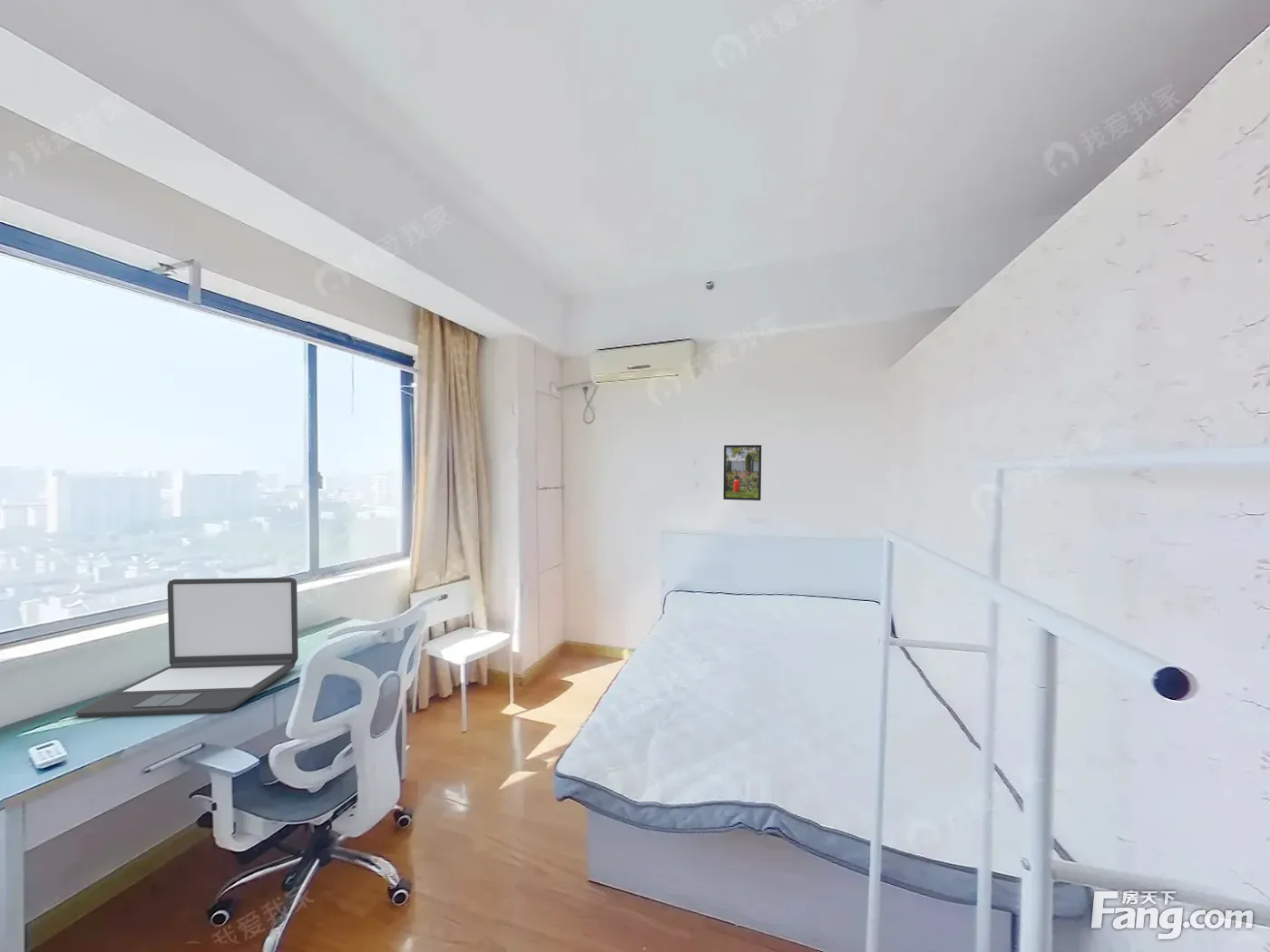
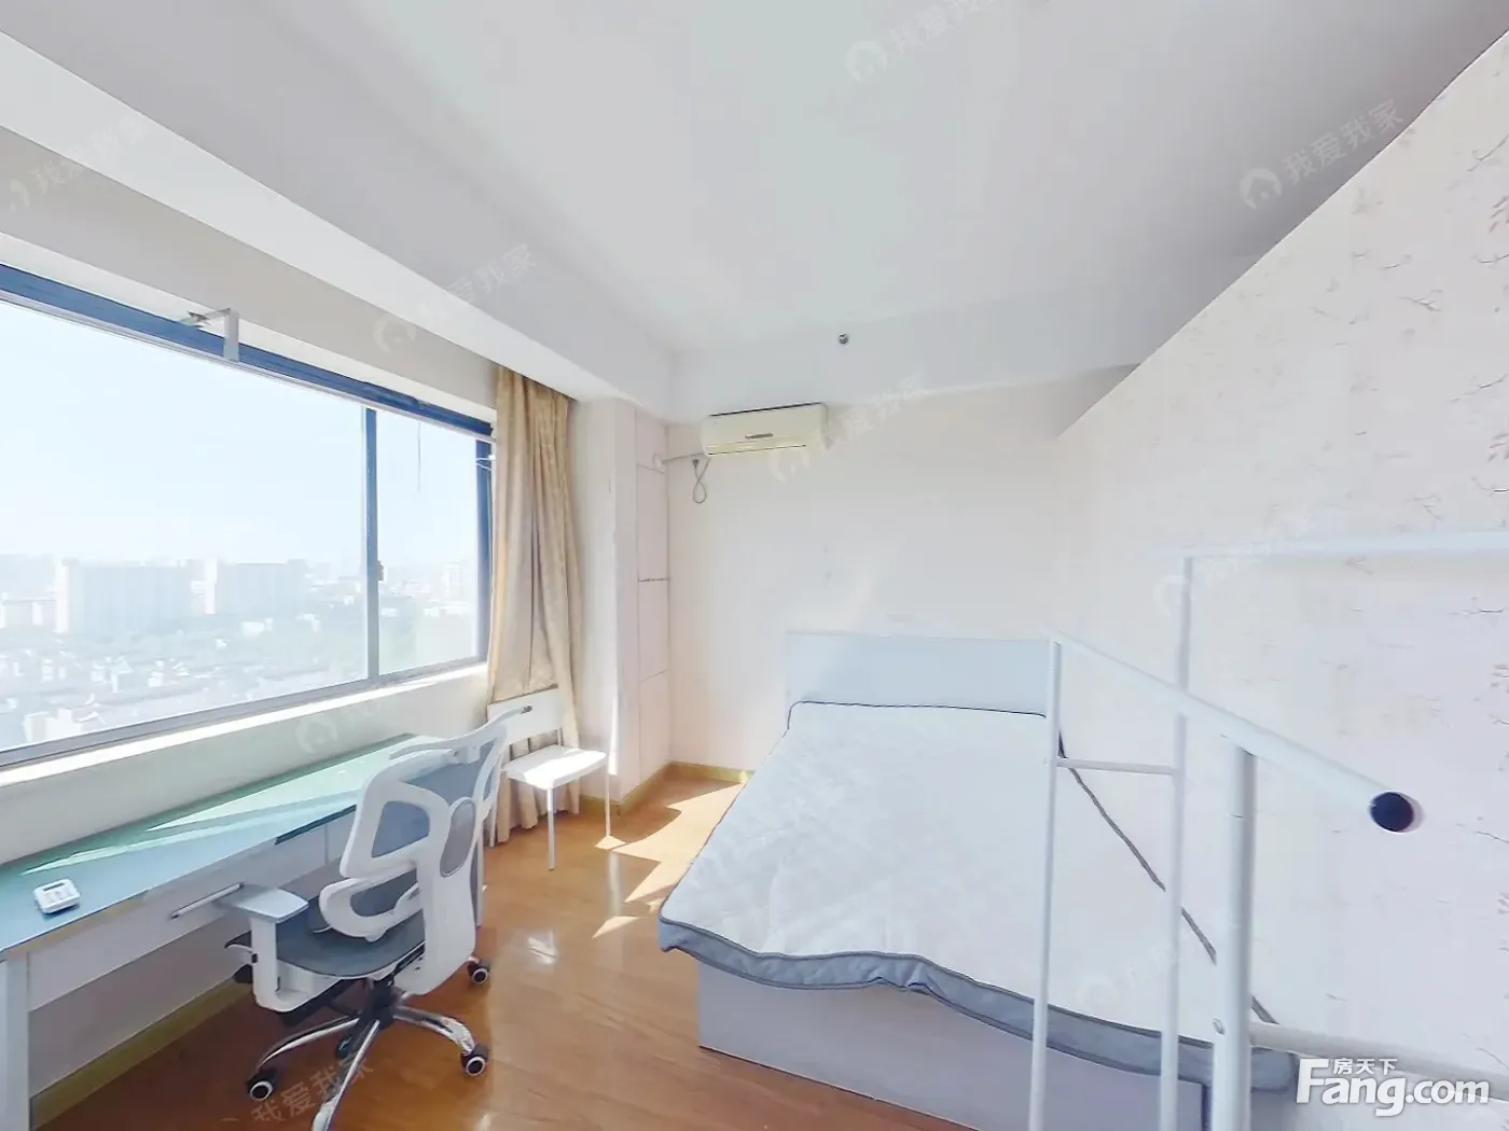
- laptop (199, 639)
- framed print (742, 472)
